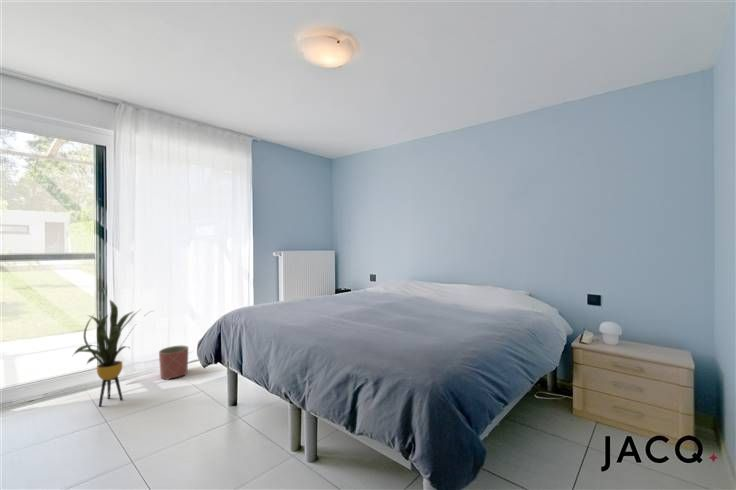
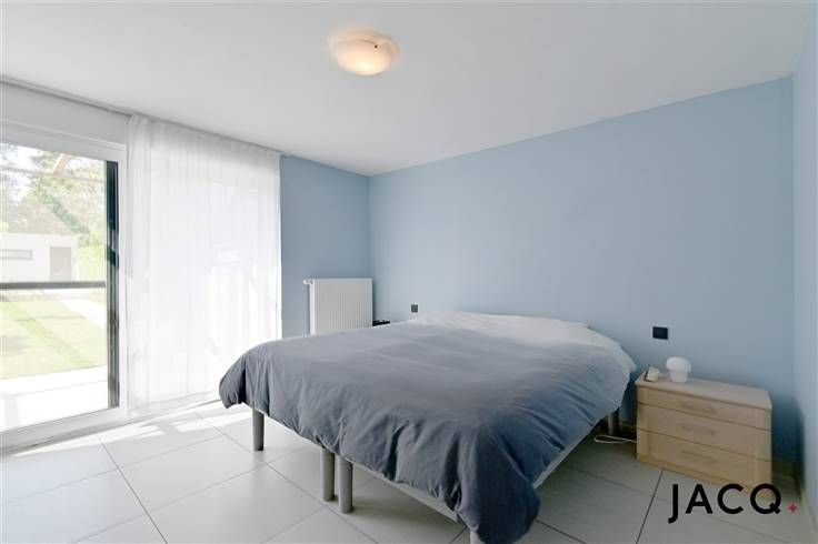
- house plant (114, 351)
- planter (174, 362)
